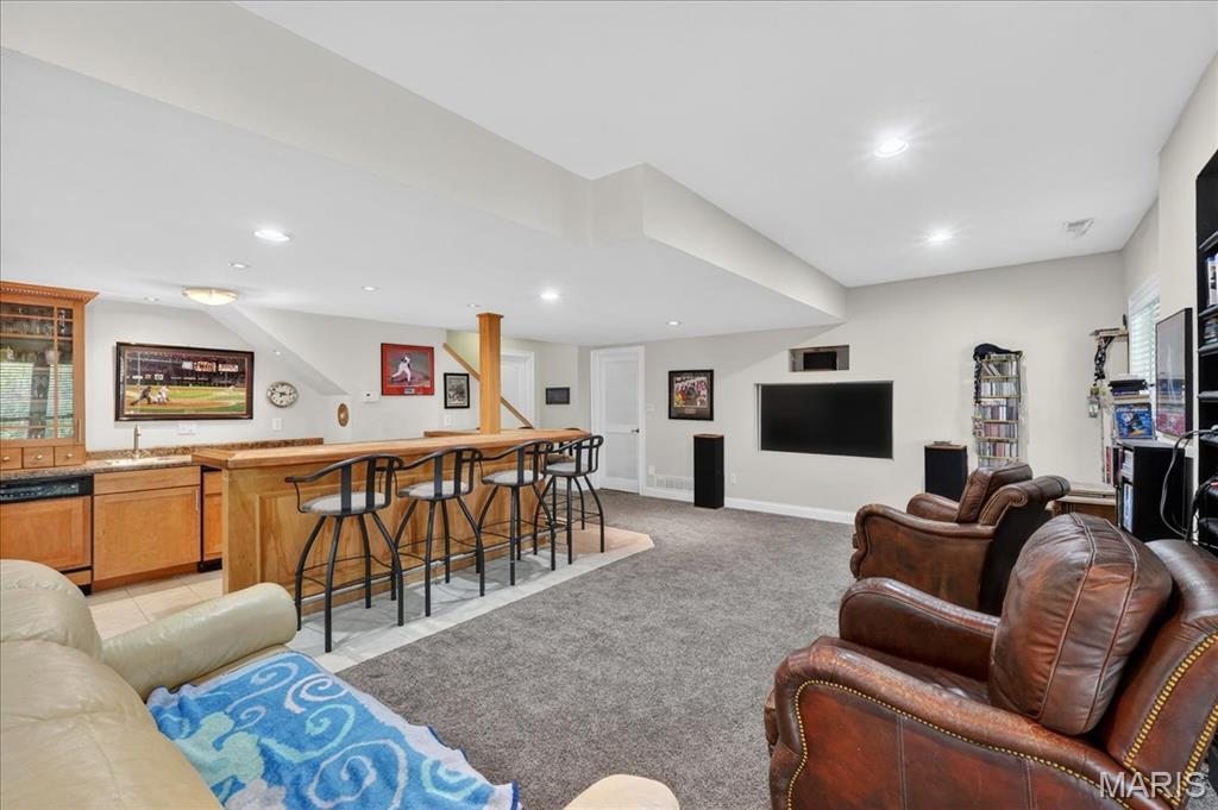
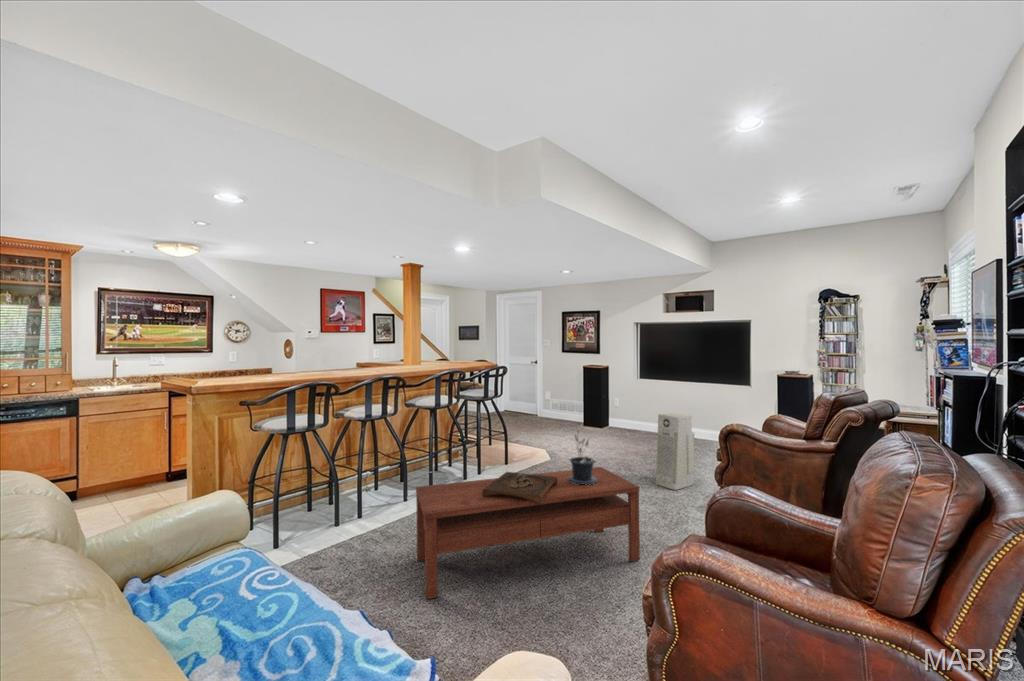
+ wooden tray (522, 481)
+ air purifier (675, 449)
+ potted plant (582, 456)
+ coffee table (527, 523)
